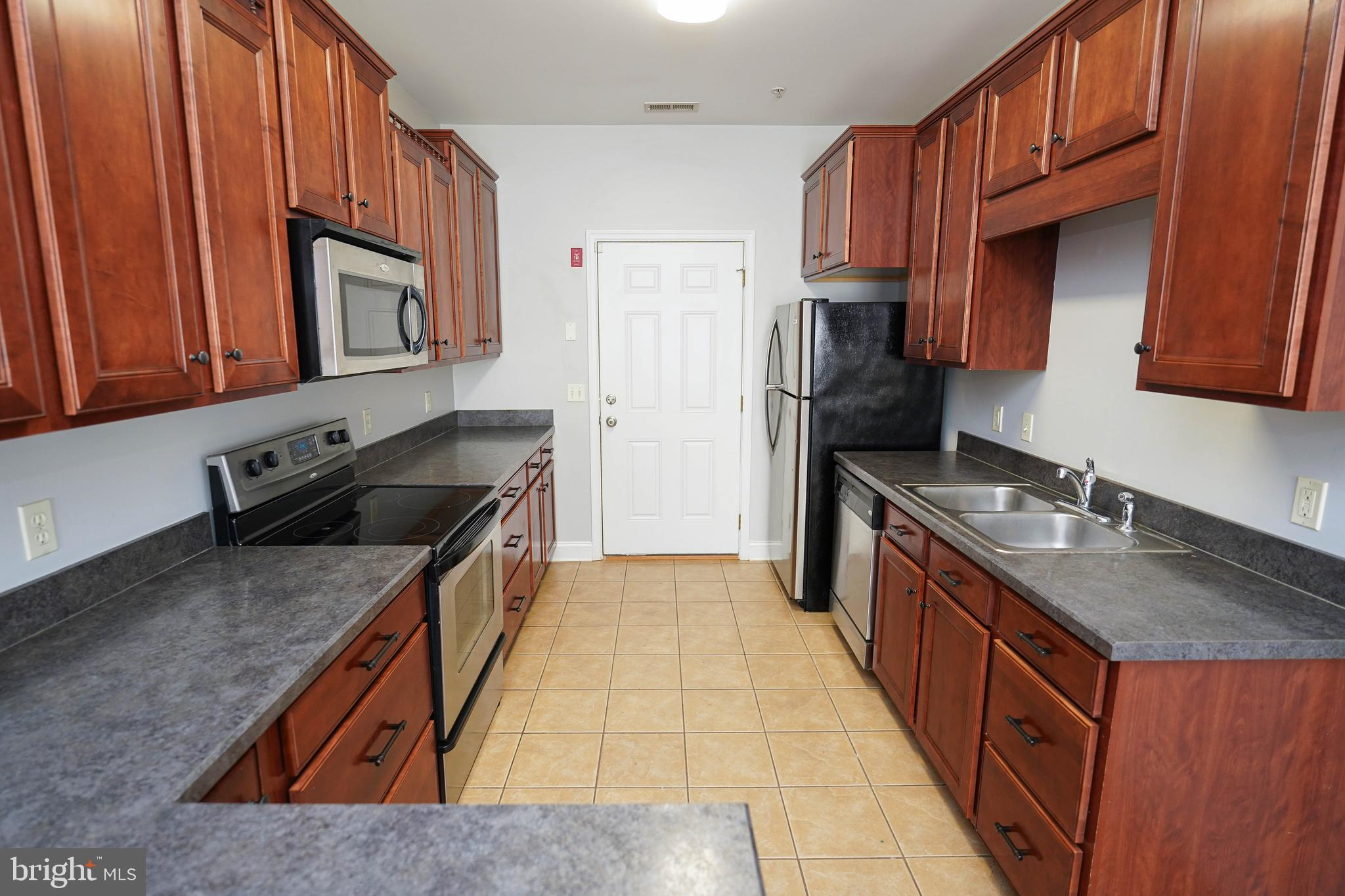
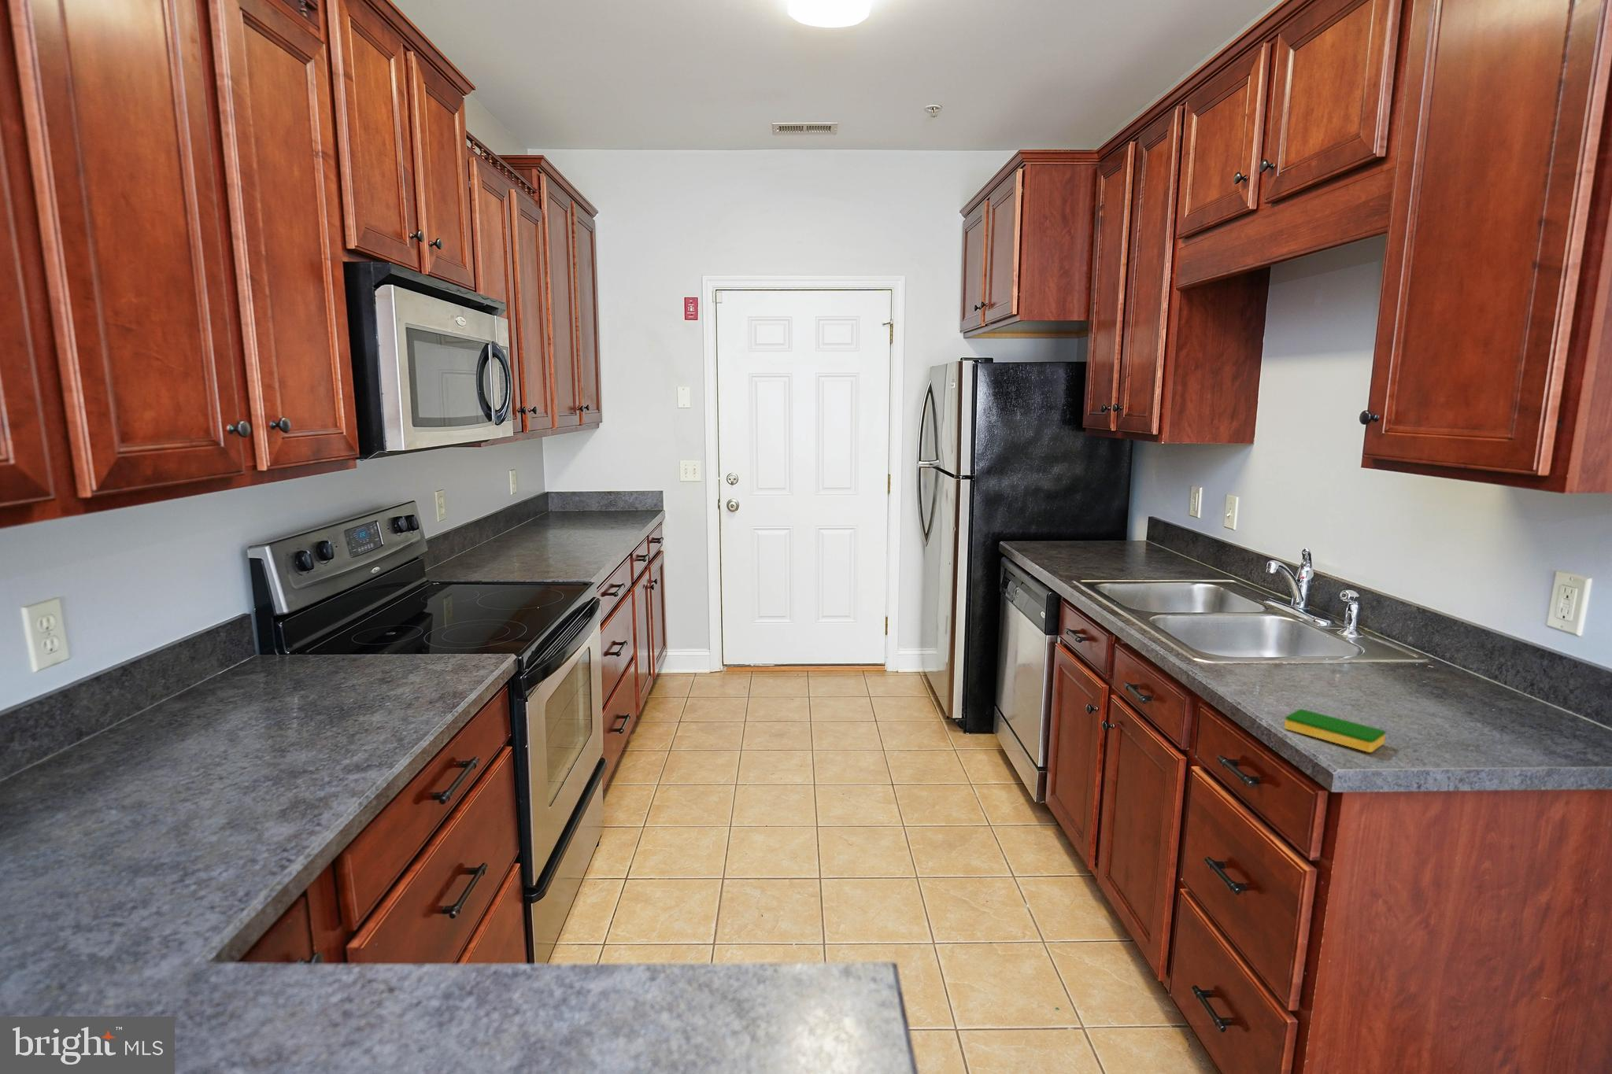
+ dish sponge (1334, 729)
